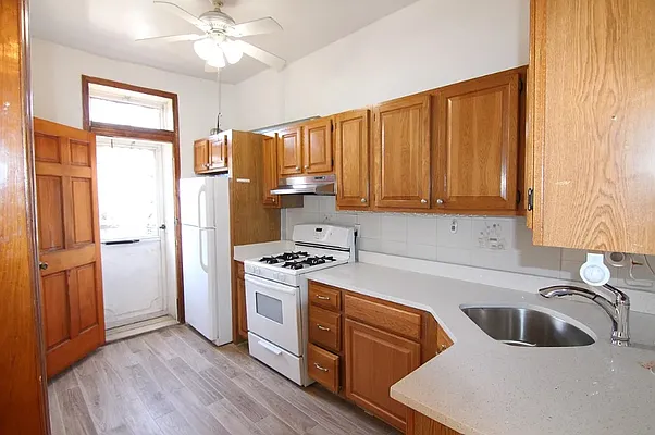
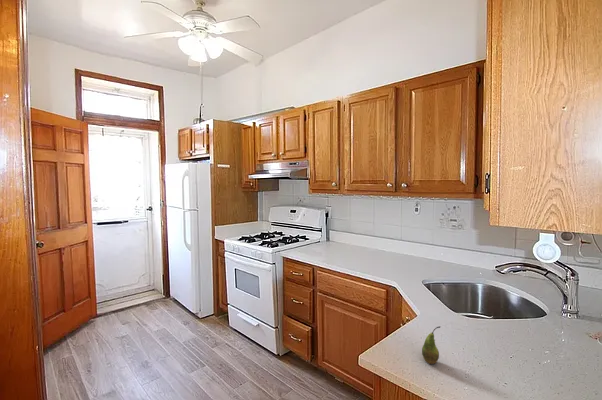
+ fruit (430, 342)
